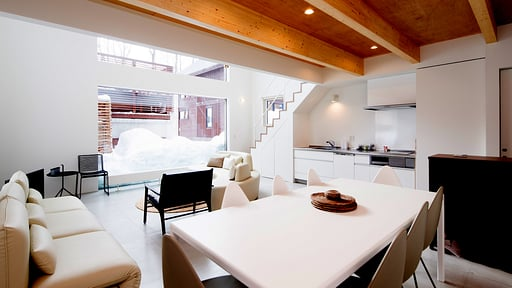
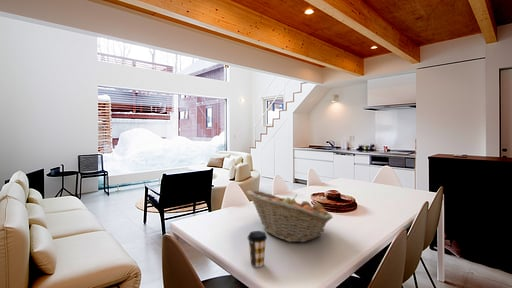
+ fruit basket (287, 210)
+ coffee cup (257, 248)
